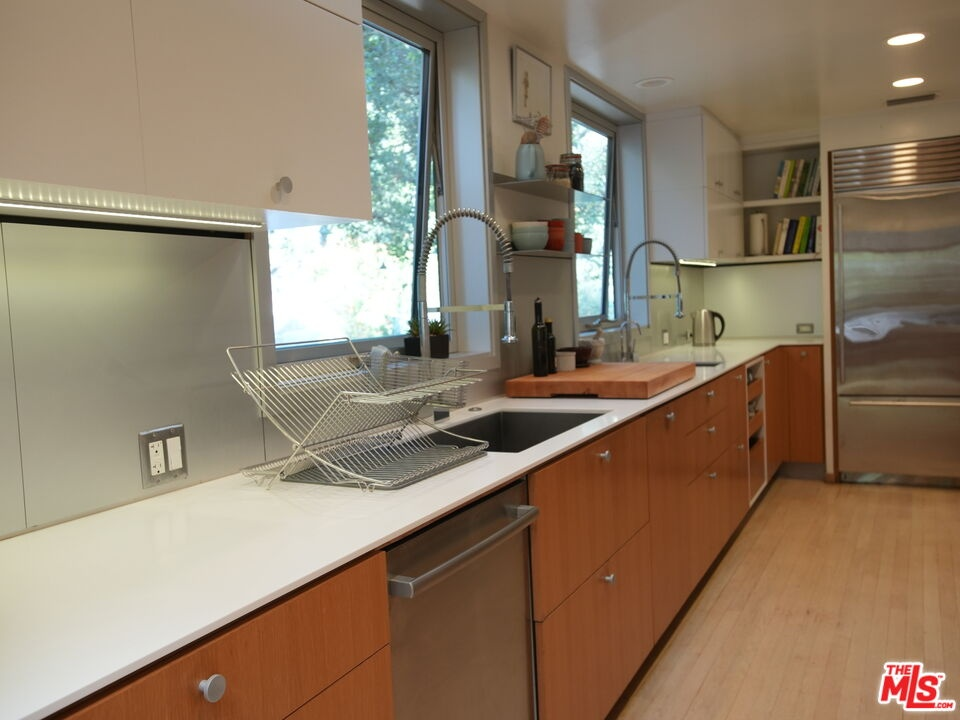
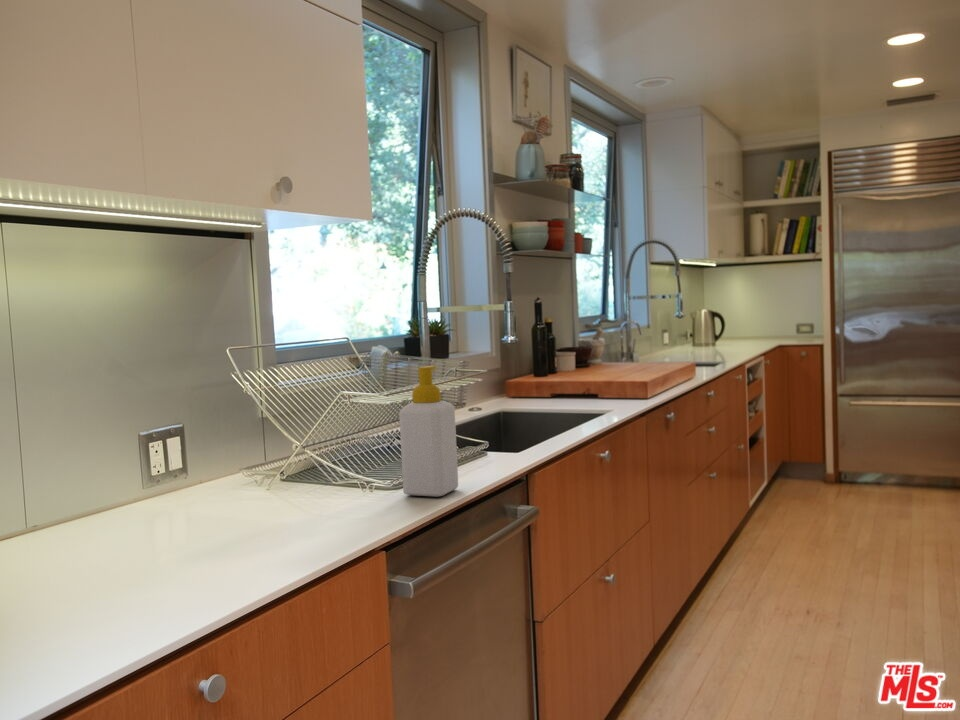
+ soap bottle (428, 429)
